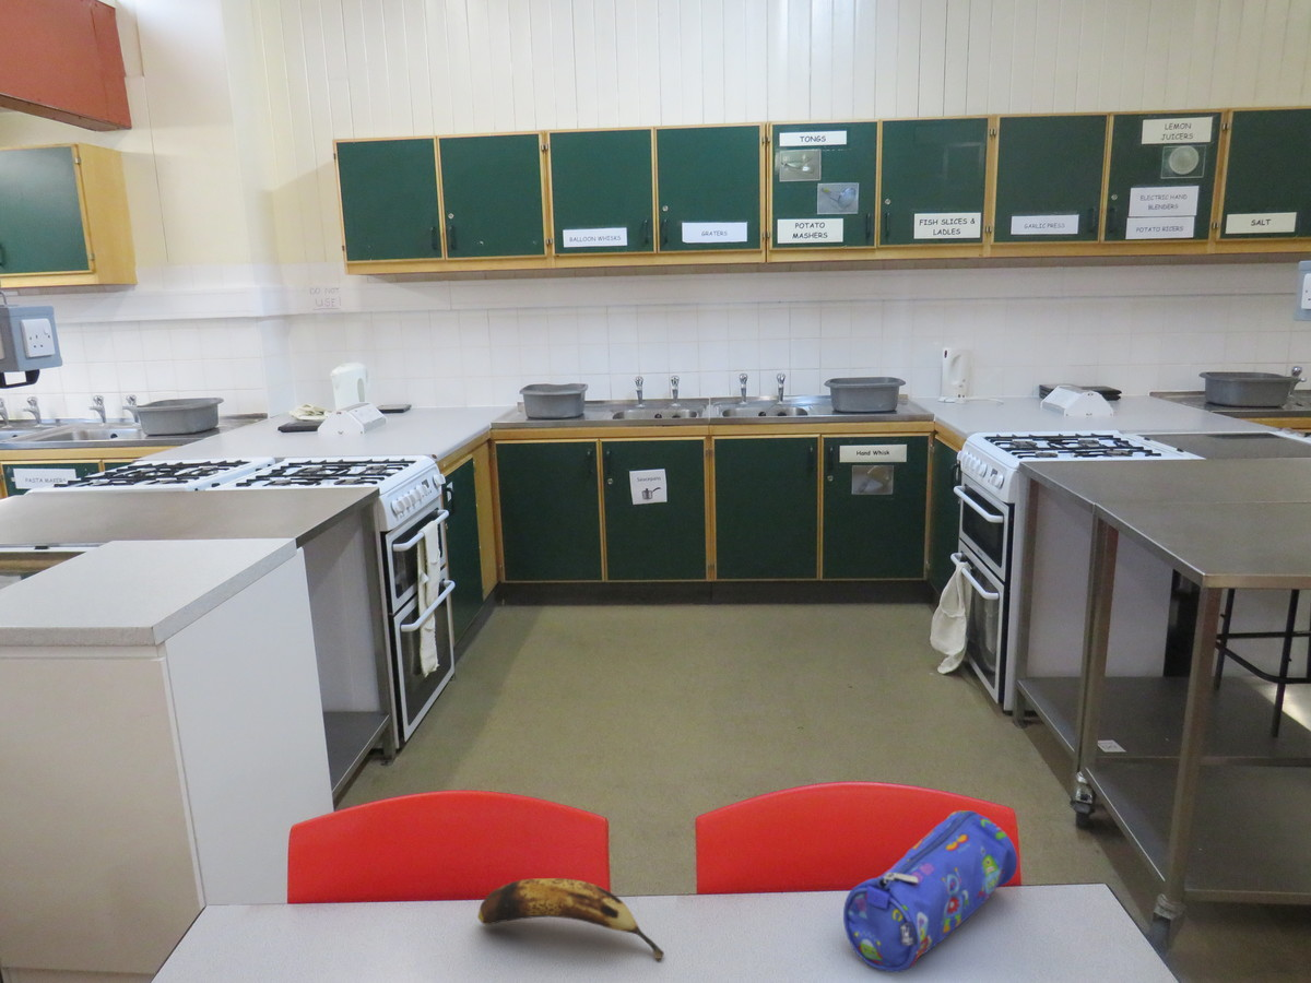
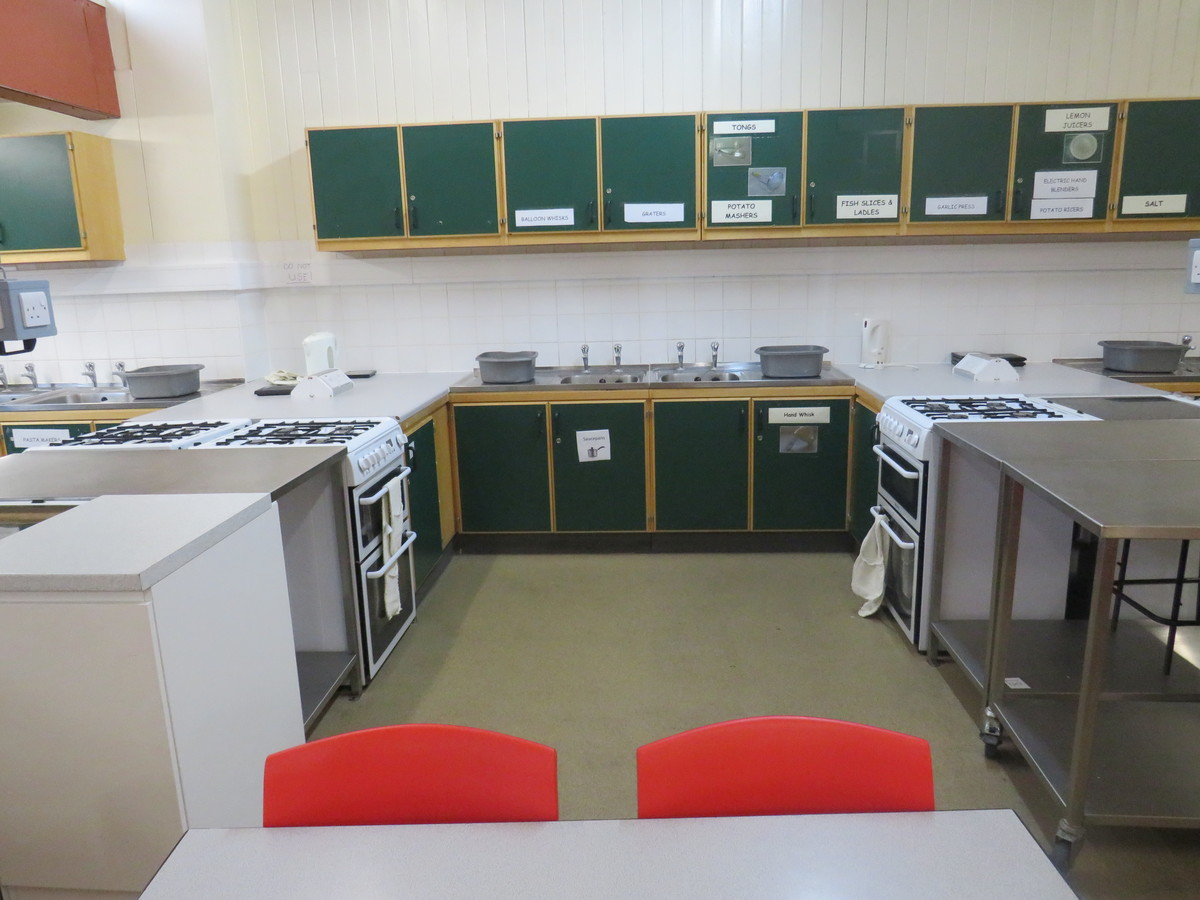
- banana (568, 905)
- pencil case (932, 883)
